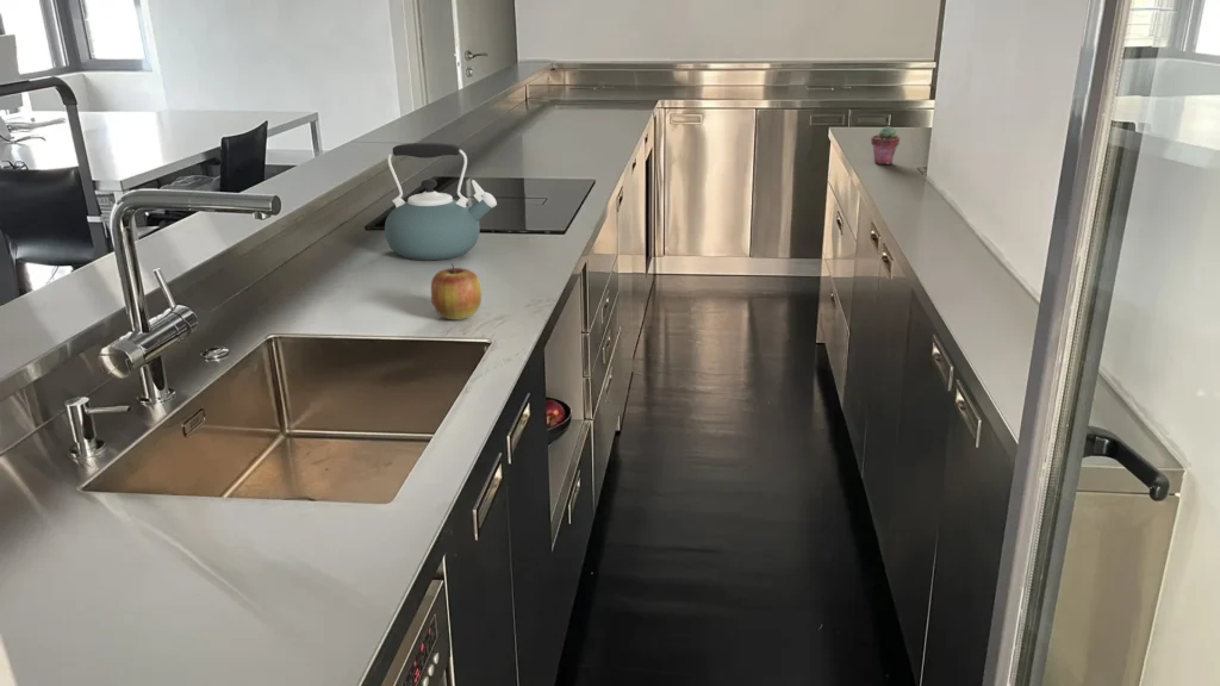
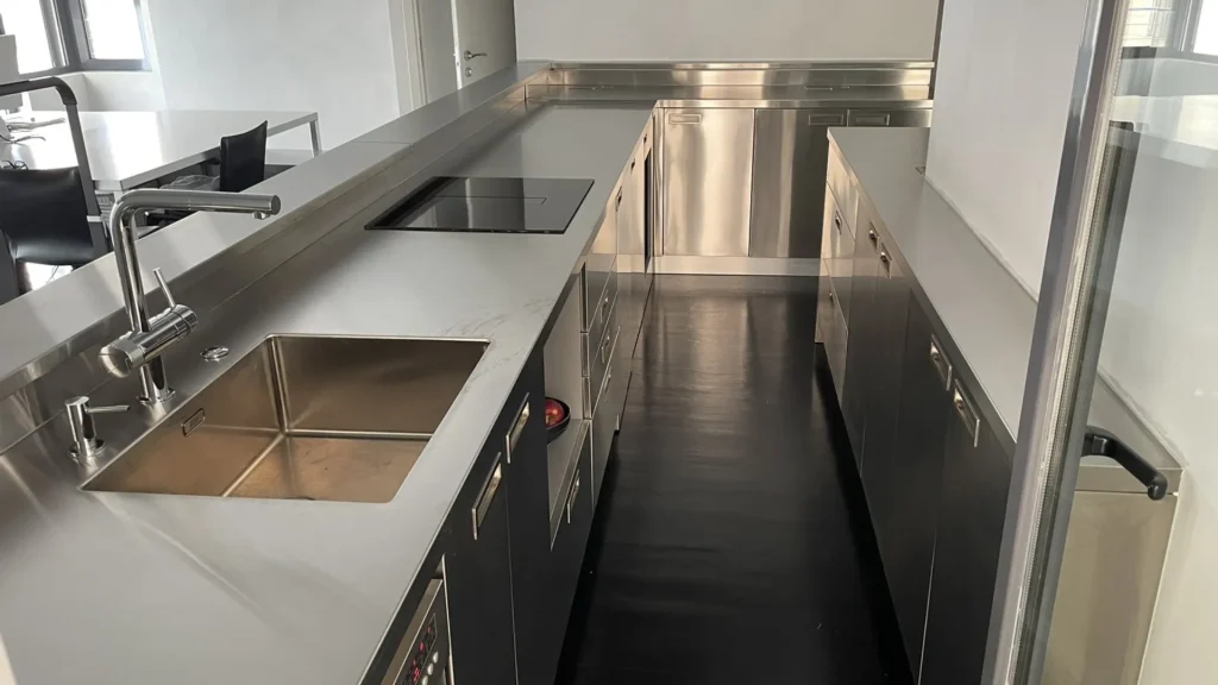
- kettle (440, 198)
- potted succulent (884, 144)
- apple (455, 289)
